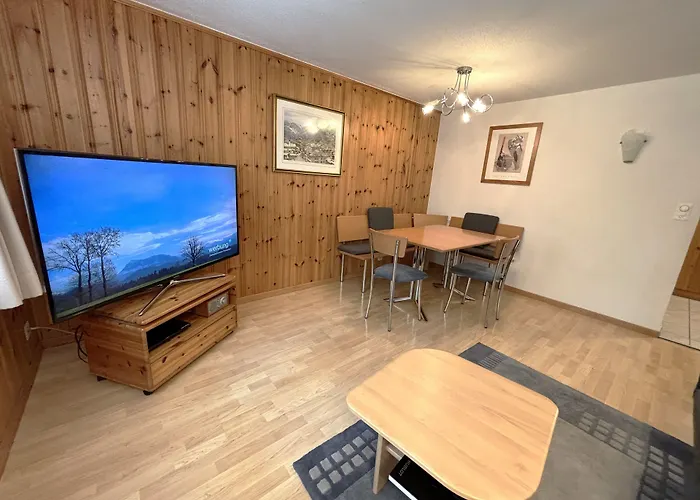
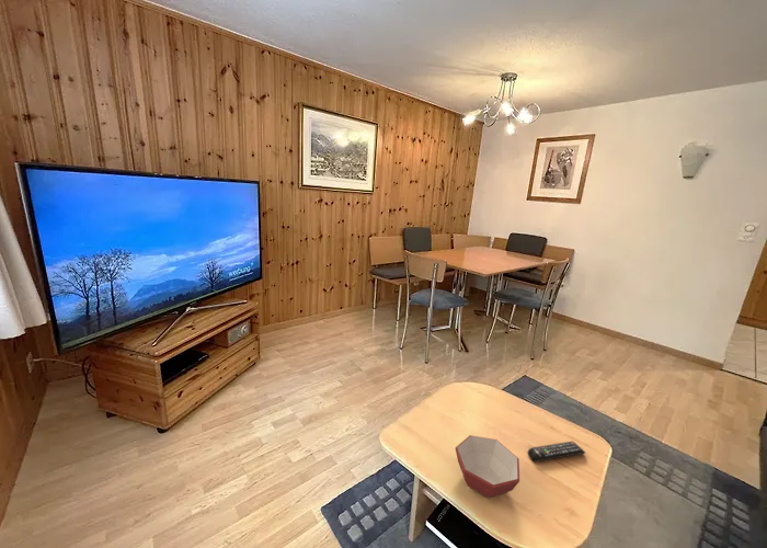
+ remote control (557, 452)
+ bowl (486, 470)
